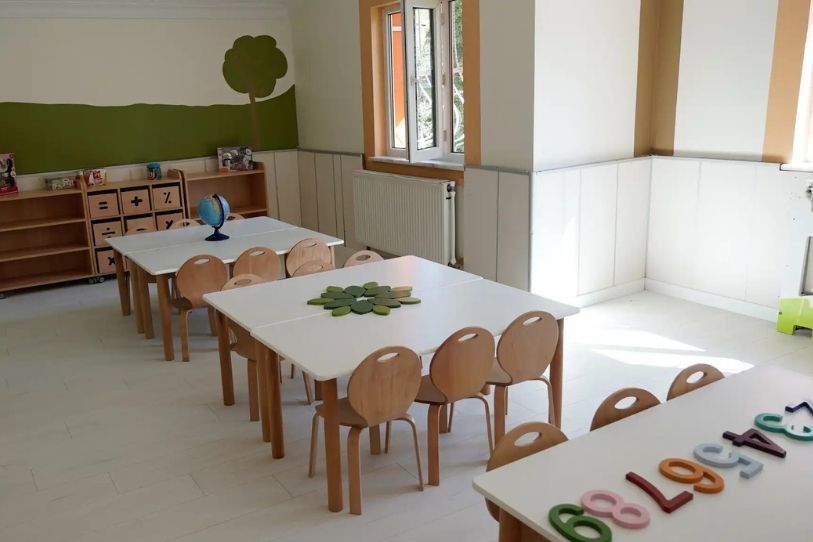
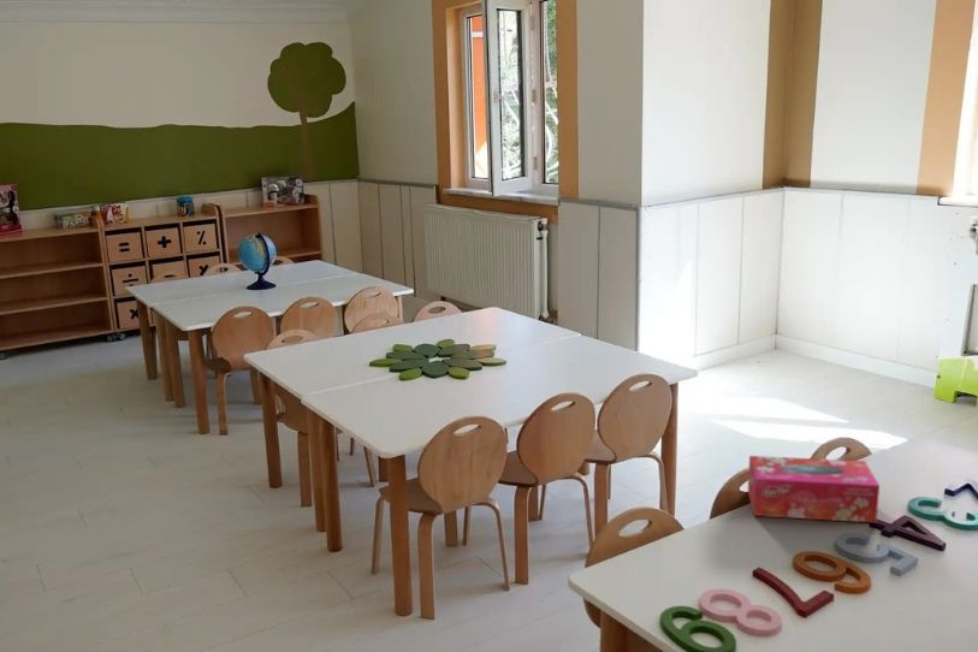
+ tissue box (810, 487)
